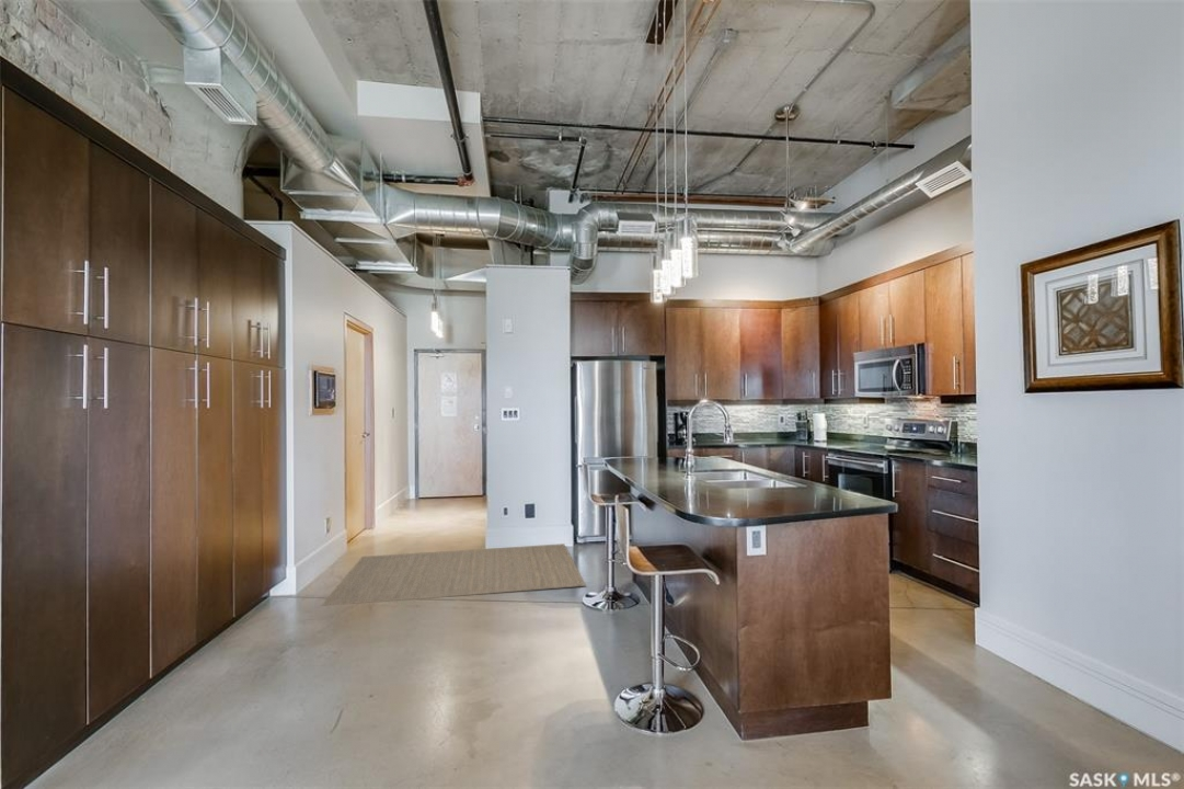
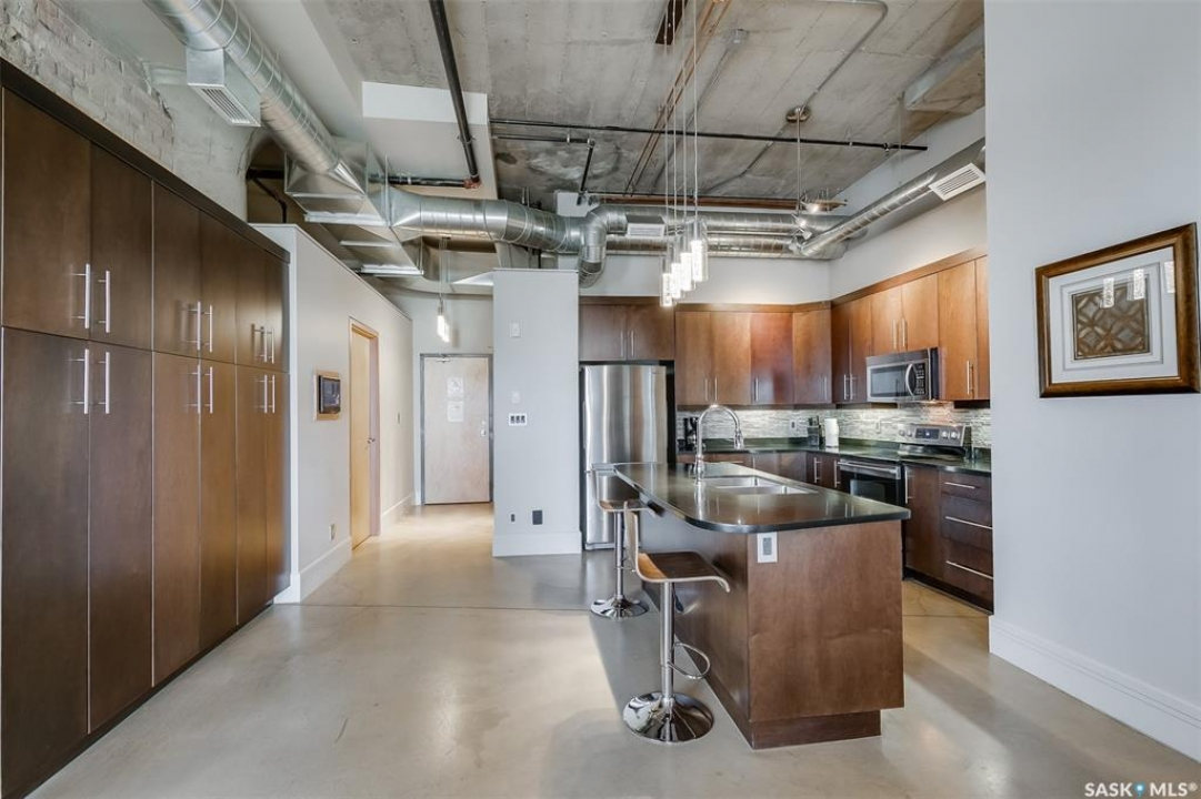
- rug (463, 570)
